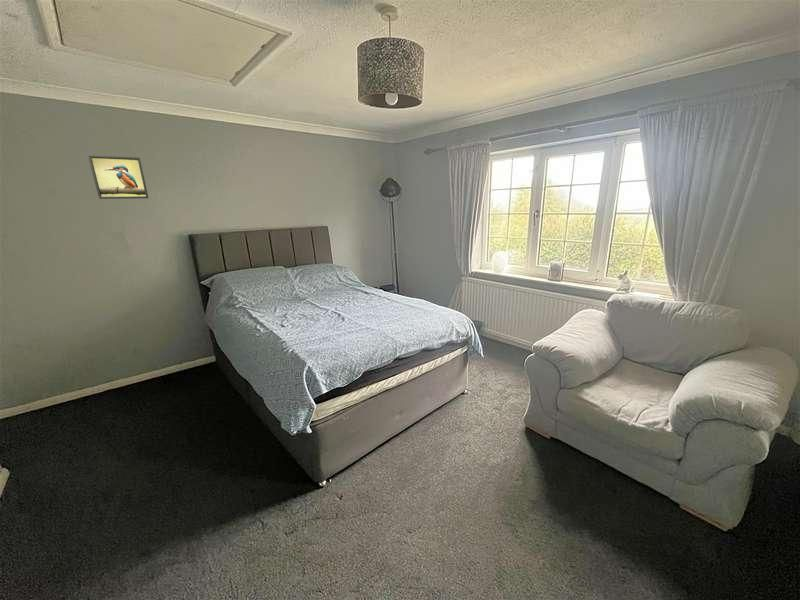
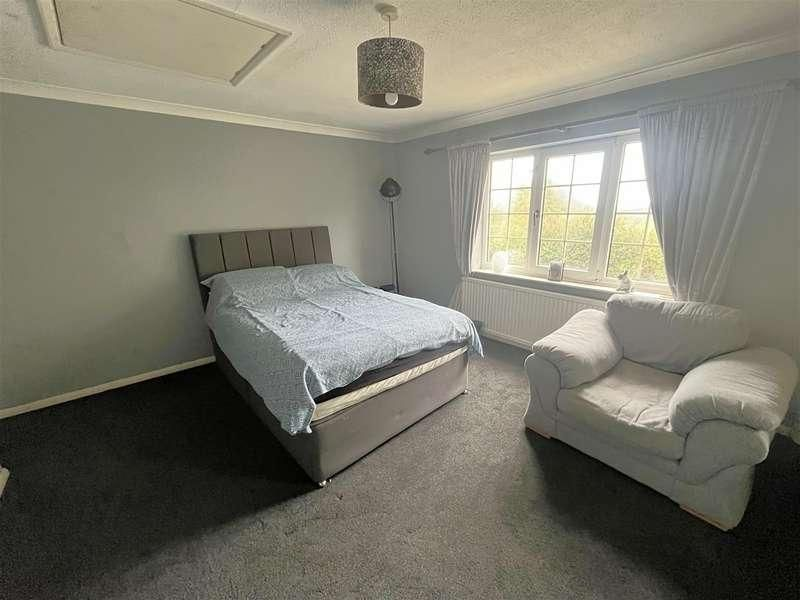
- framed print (119, 177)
